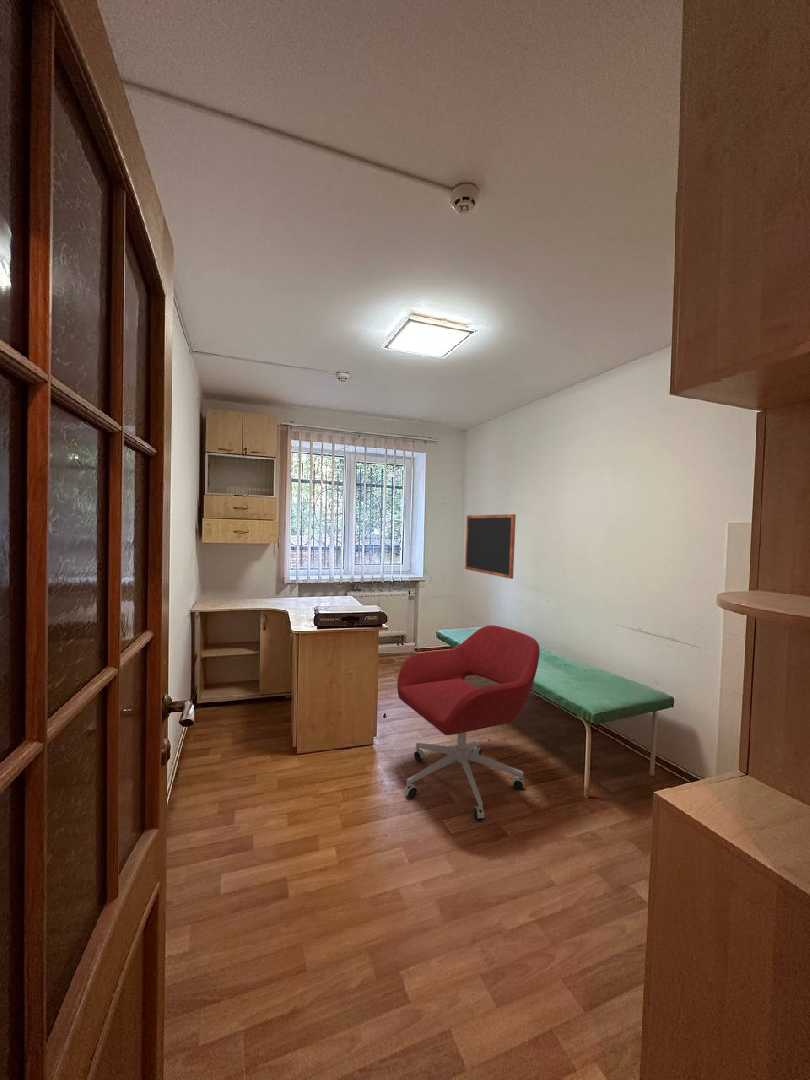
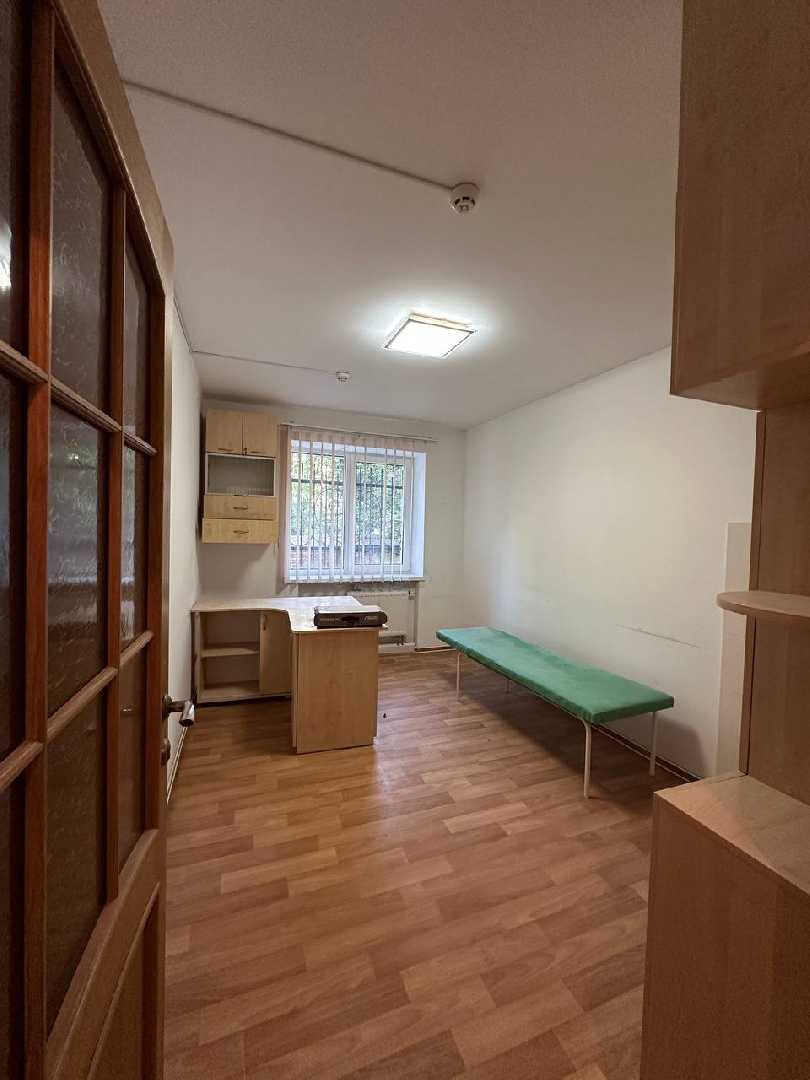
- chalkboard (487, 544)
- office chair (463, 709)
